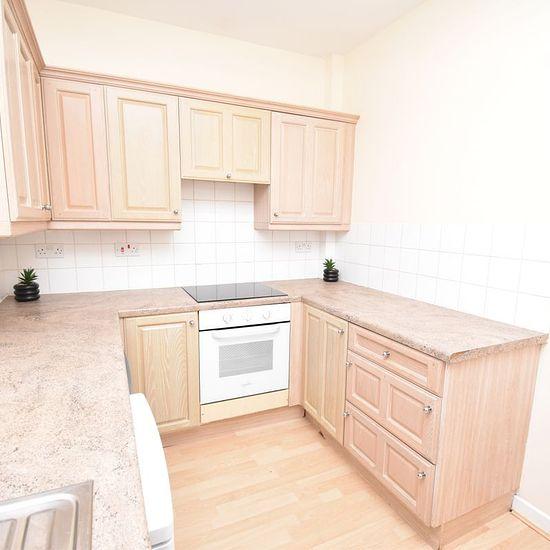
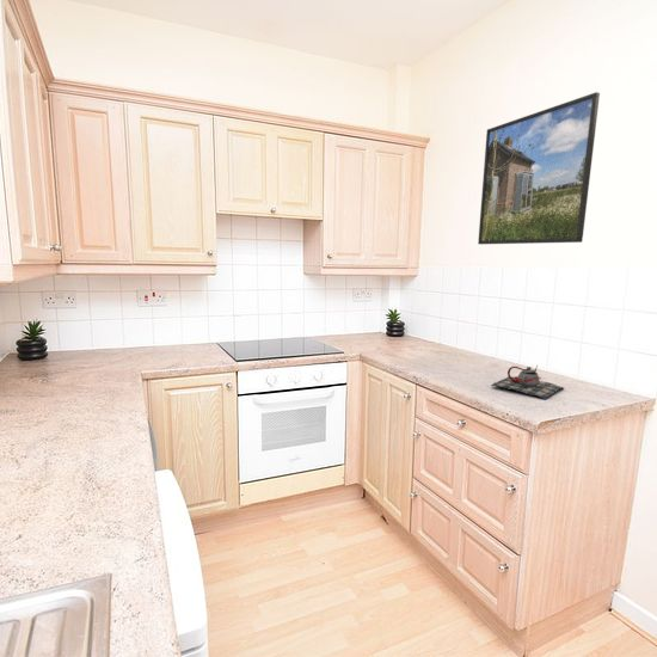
+ teapot (528, 377)
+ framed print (529, 179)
